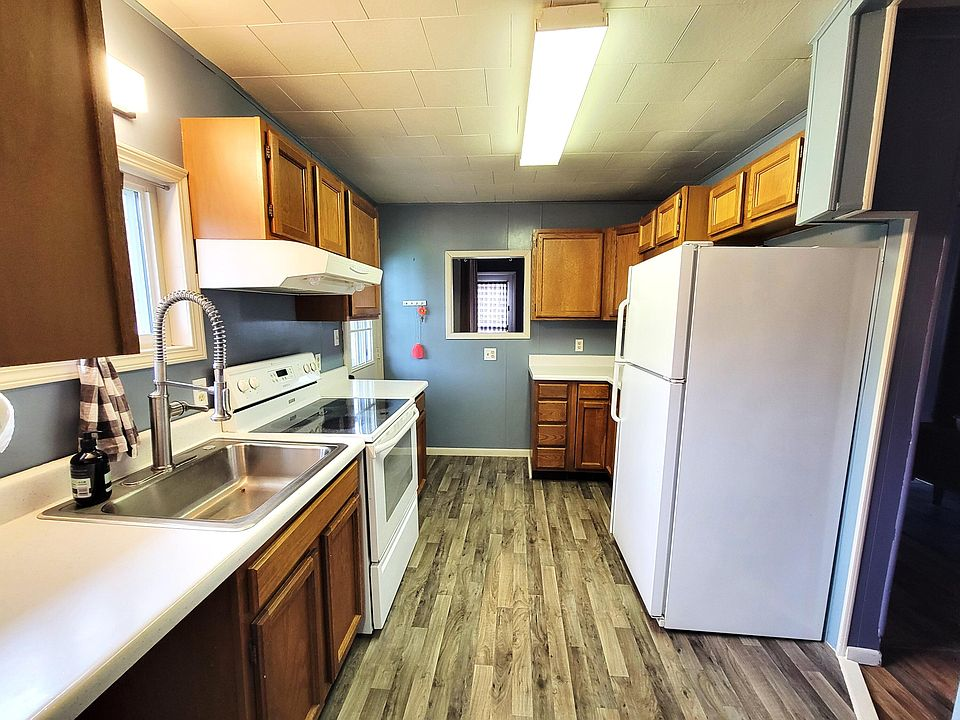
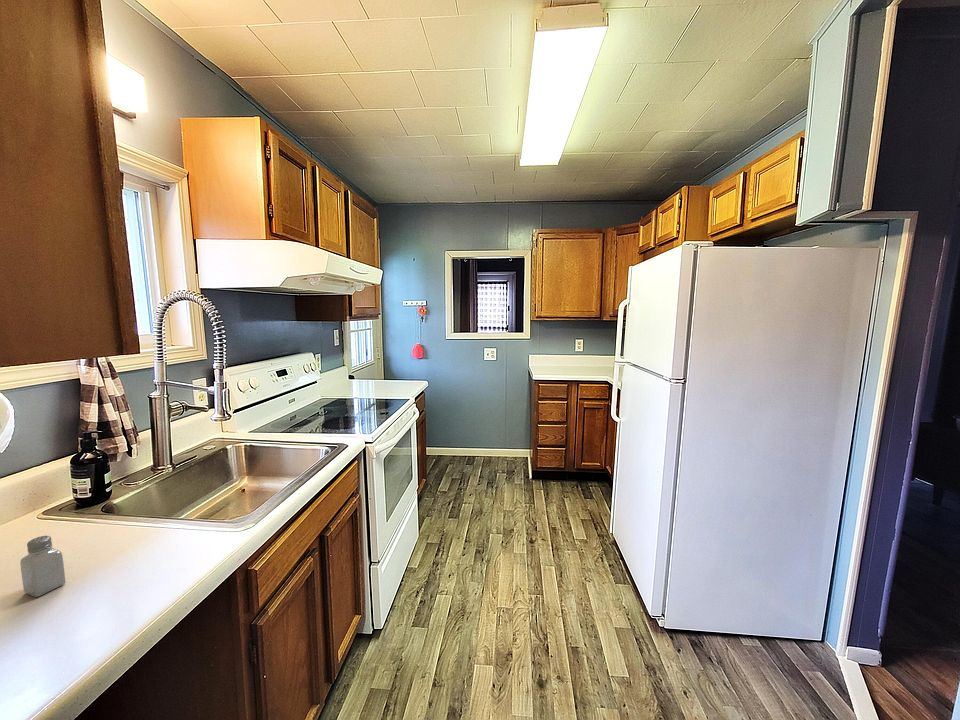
+ saltshaker (42, 563)
